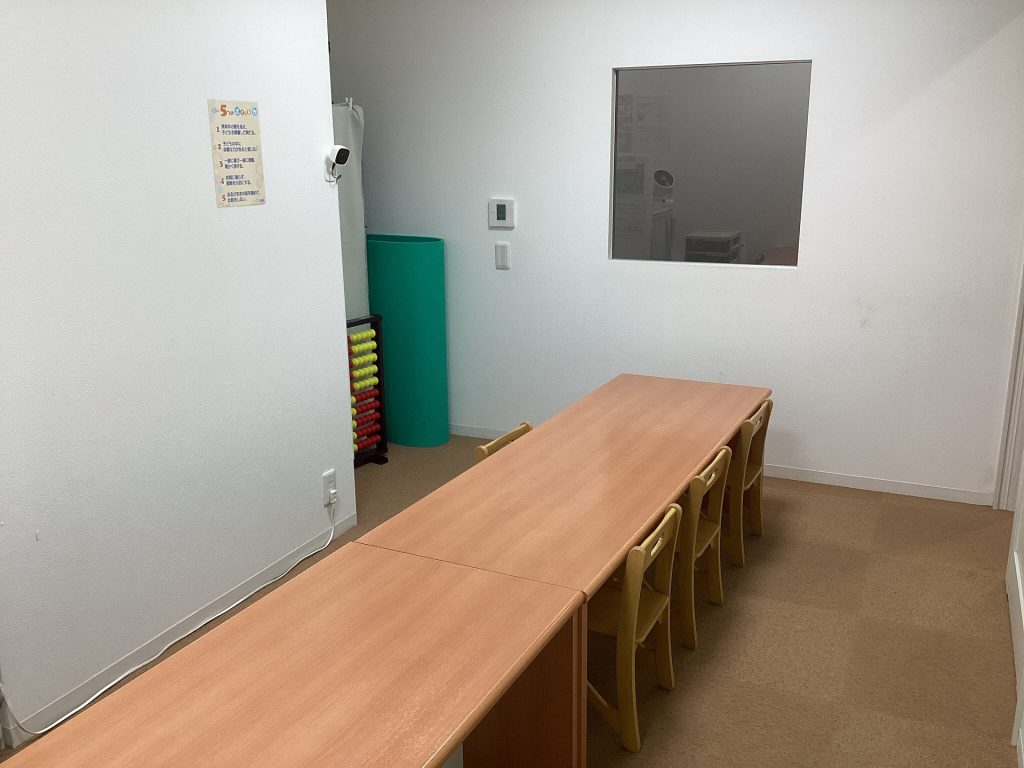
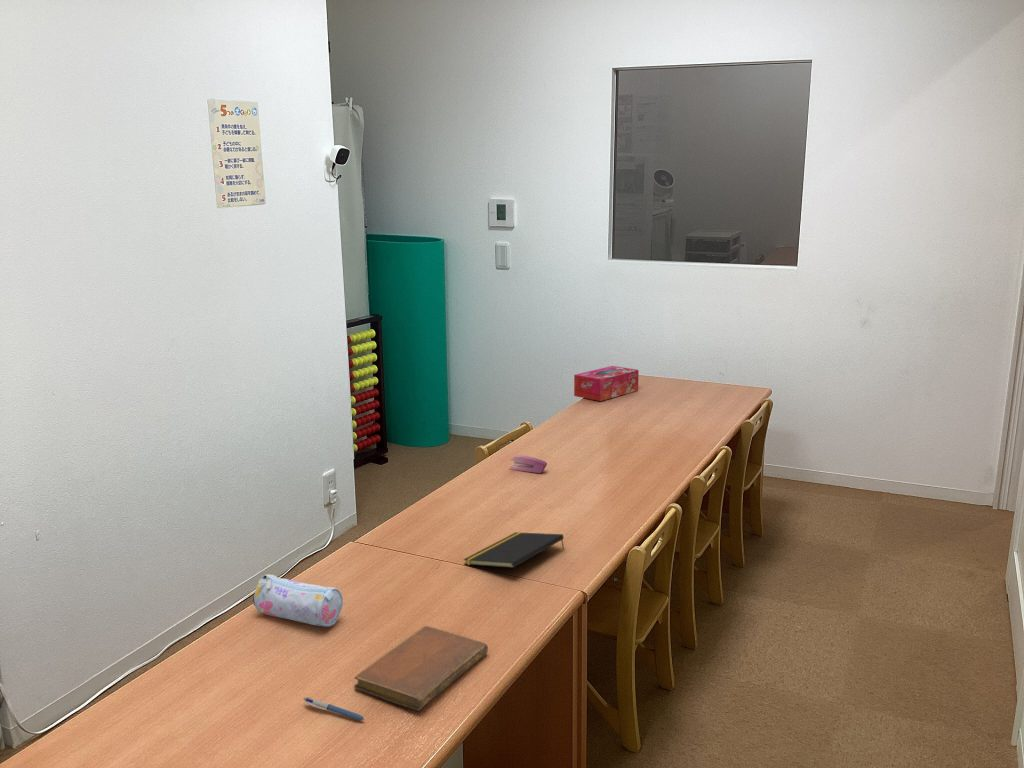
+ notepad (514, 549)
+ pen (333, 709)
+ pencil case (298, 599)
+ stapler (528, 463)
+ tissue box (606, 382)
+ notebook (423, 665)
